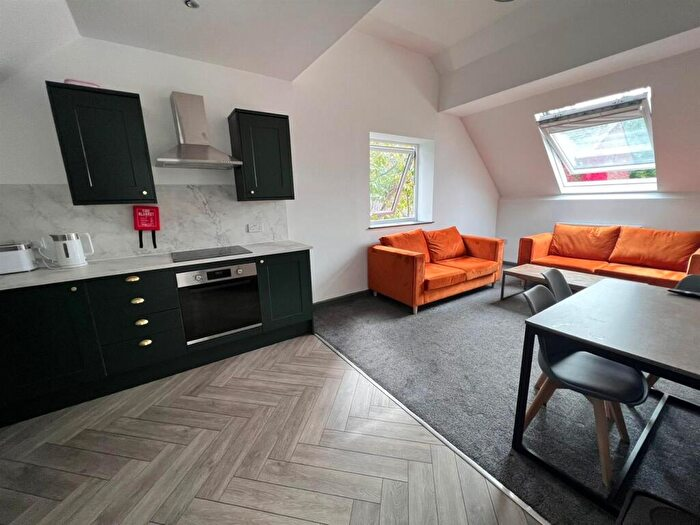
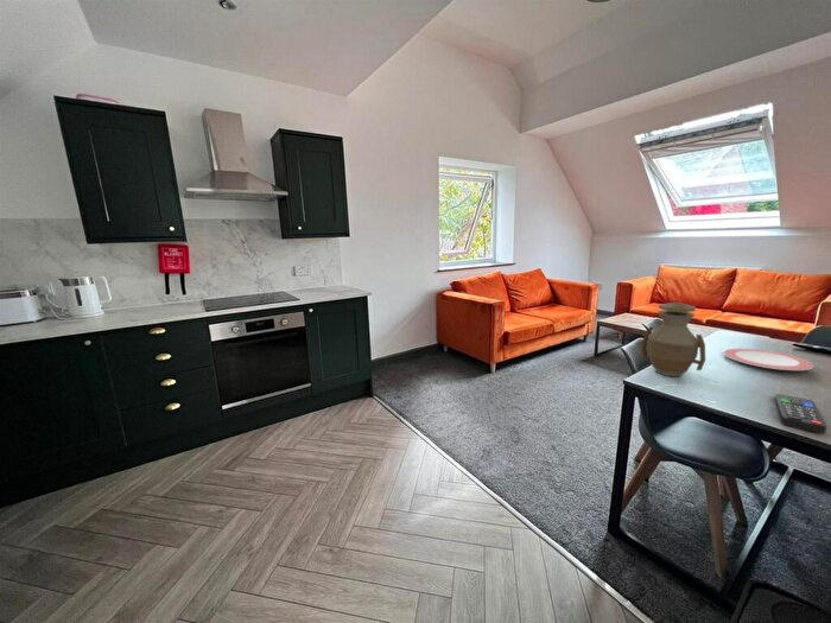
+ remote control (798, 411)
+ vase (673, 338)
+ plate (765, 360)
